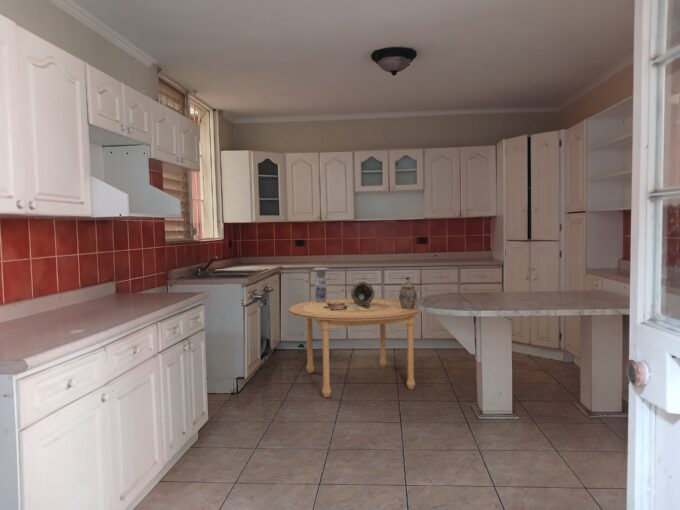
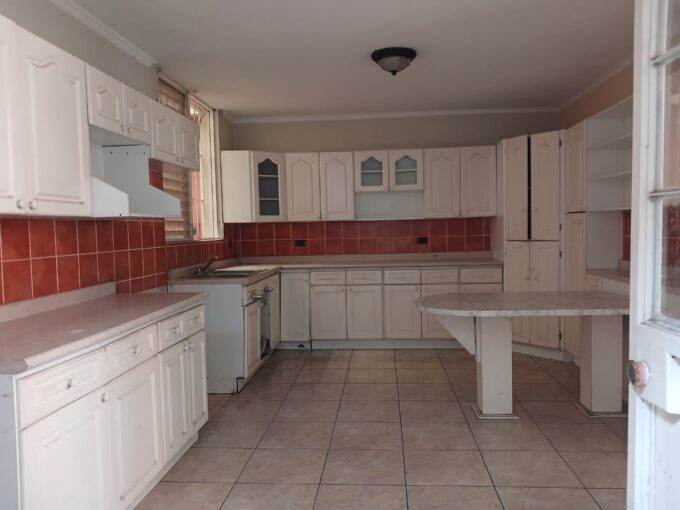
- dining table (356, 325)
- decorative jar (408, 292)
- vase (321, 285)
- decorative bowl (362, 293)
